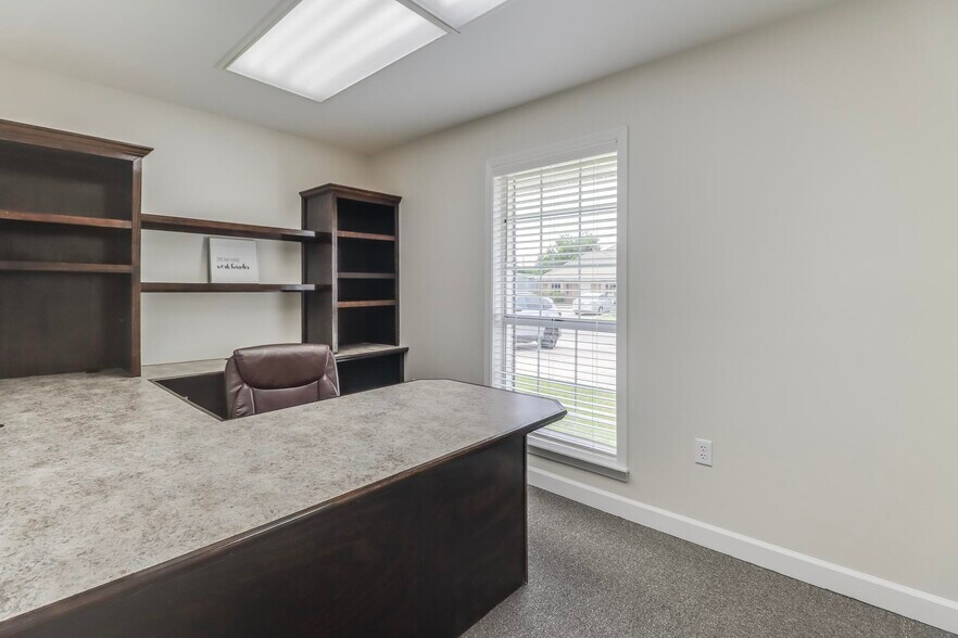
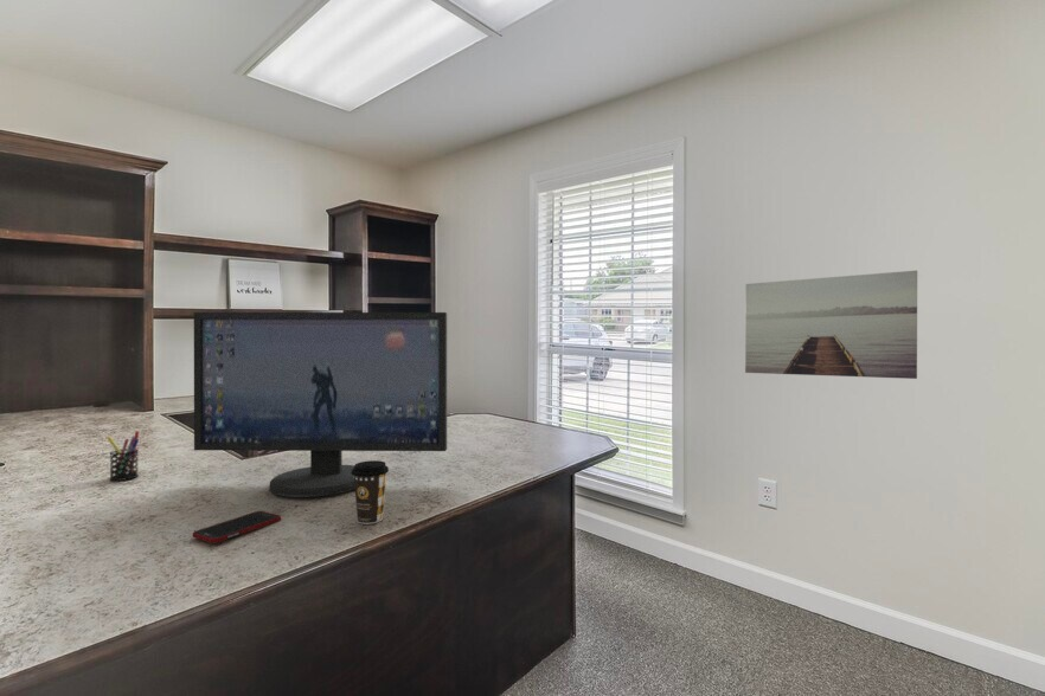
+ computer monitor (321, 398)
+ wall art (822, 326)
+ pen holder (127, 453)
+ coffee cup (370, 491)
+ cell phone (238, 526)
